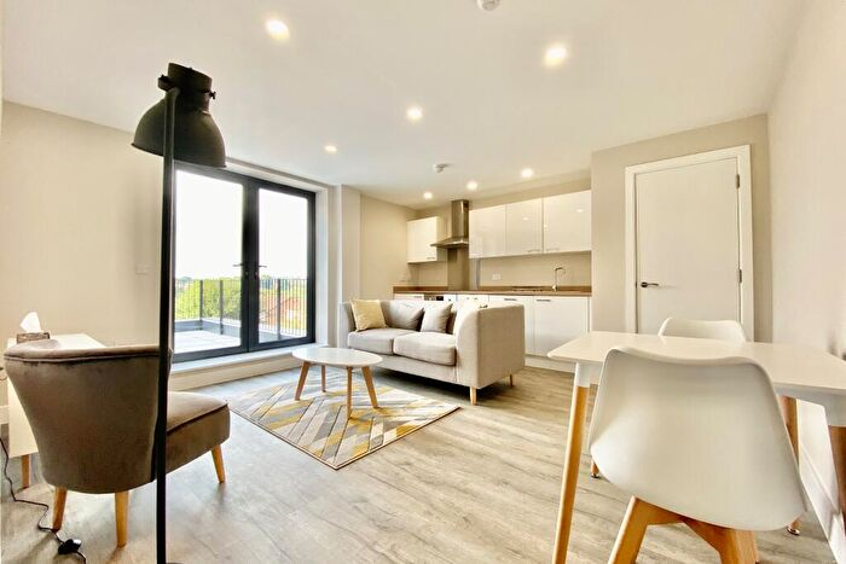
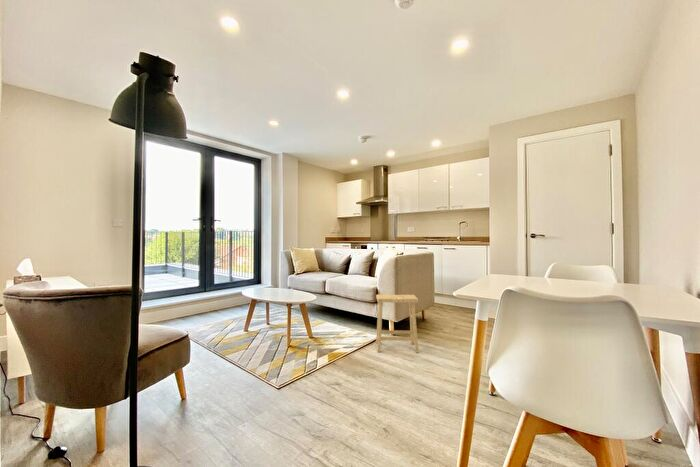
+ footstool (394, 330)
